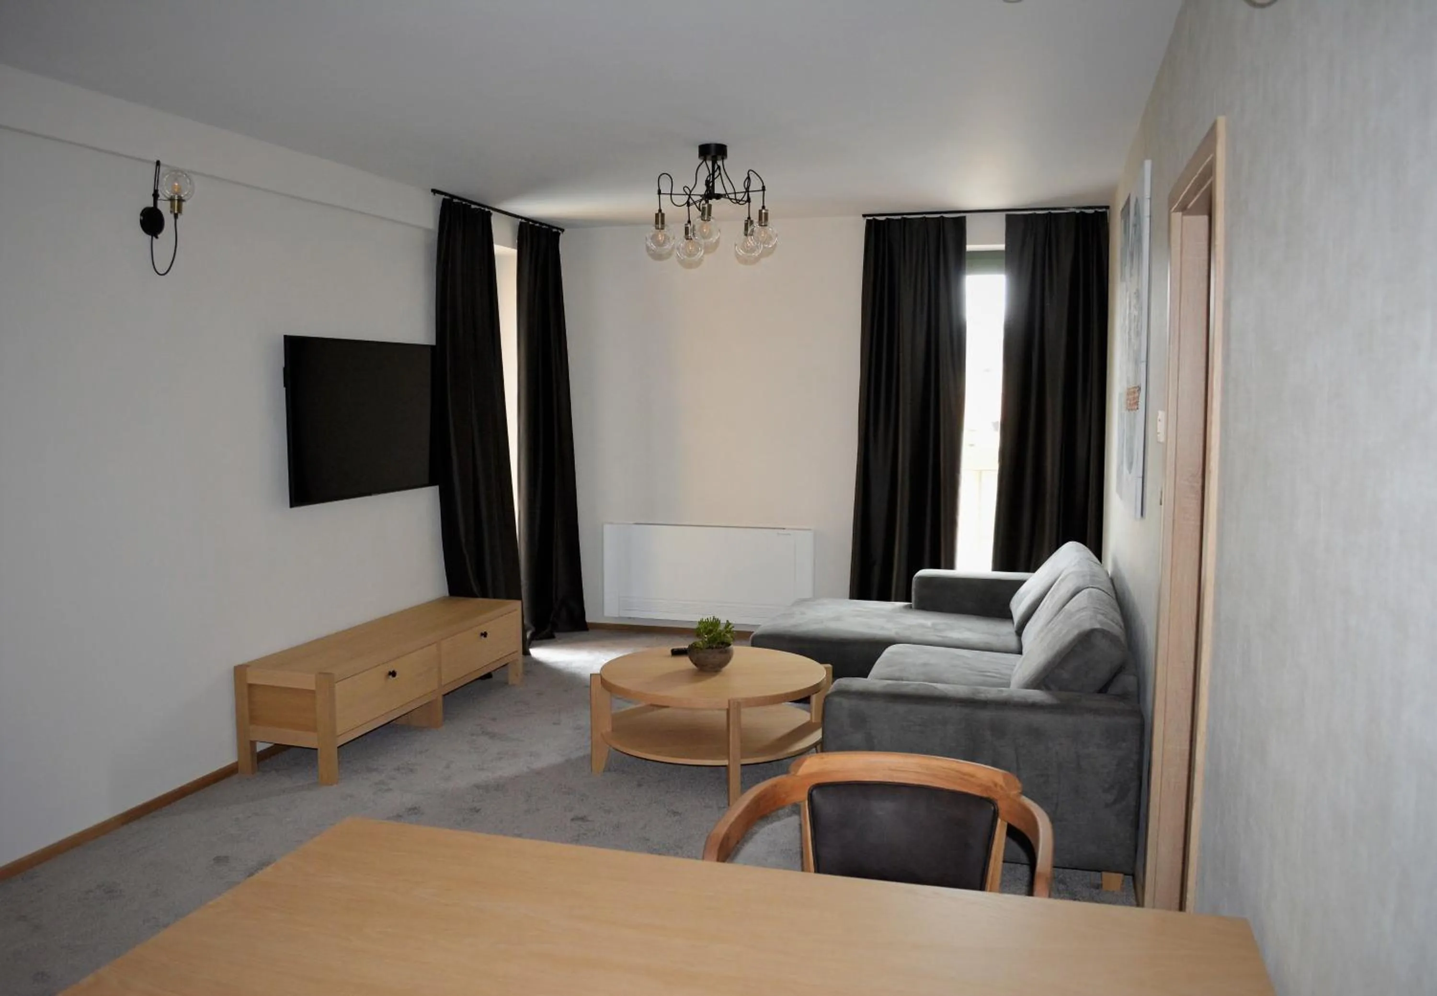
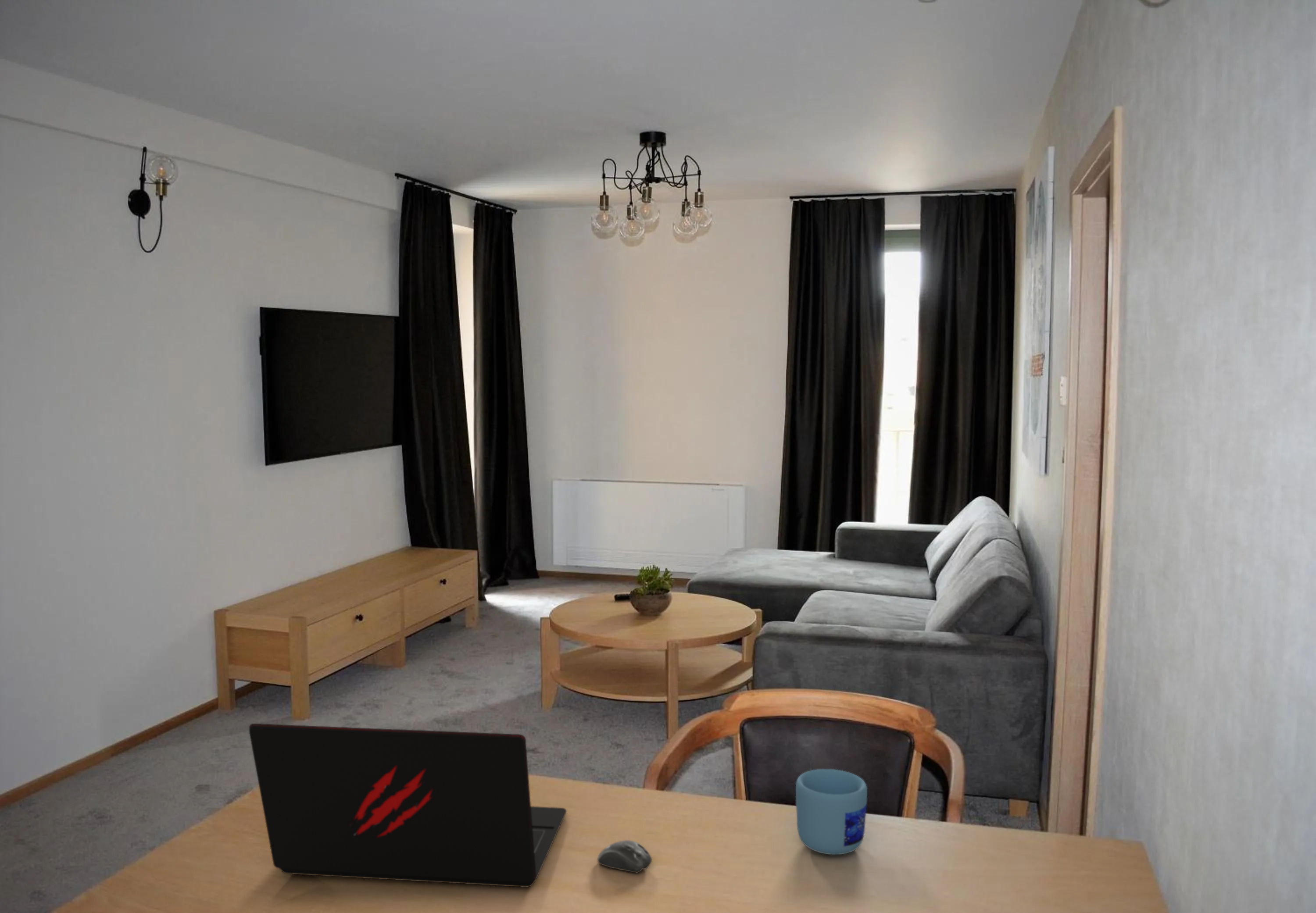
+ laptop (423, 776)
+ computer mouse (624, 854)
+ mug (837, 810)
